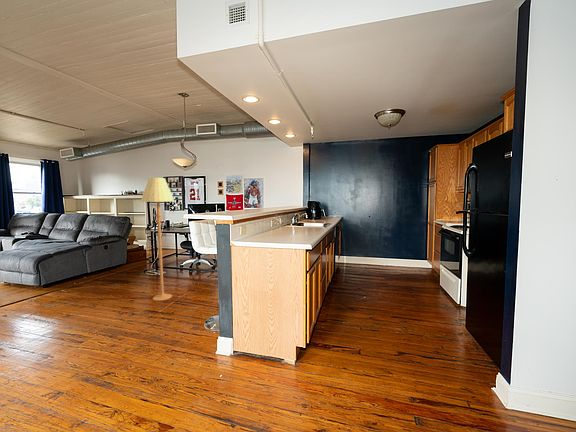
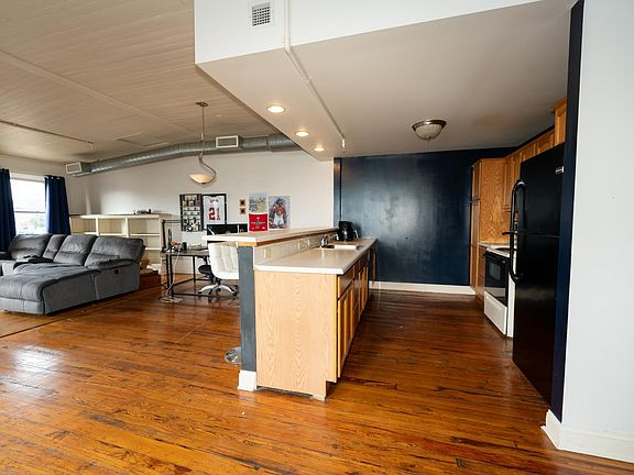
- floor lamp (159, 238)
